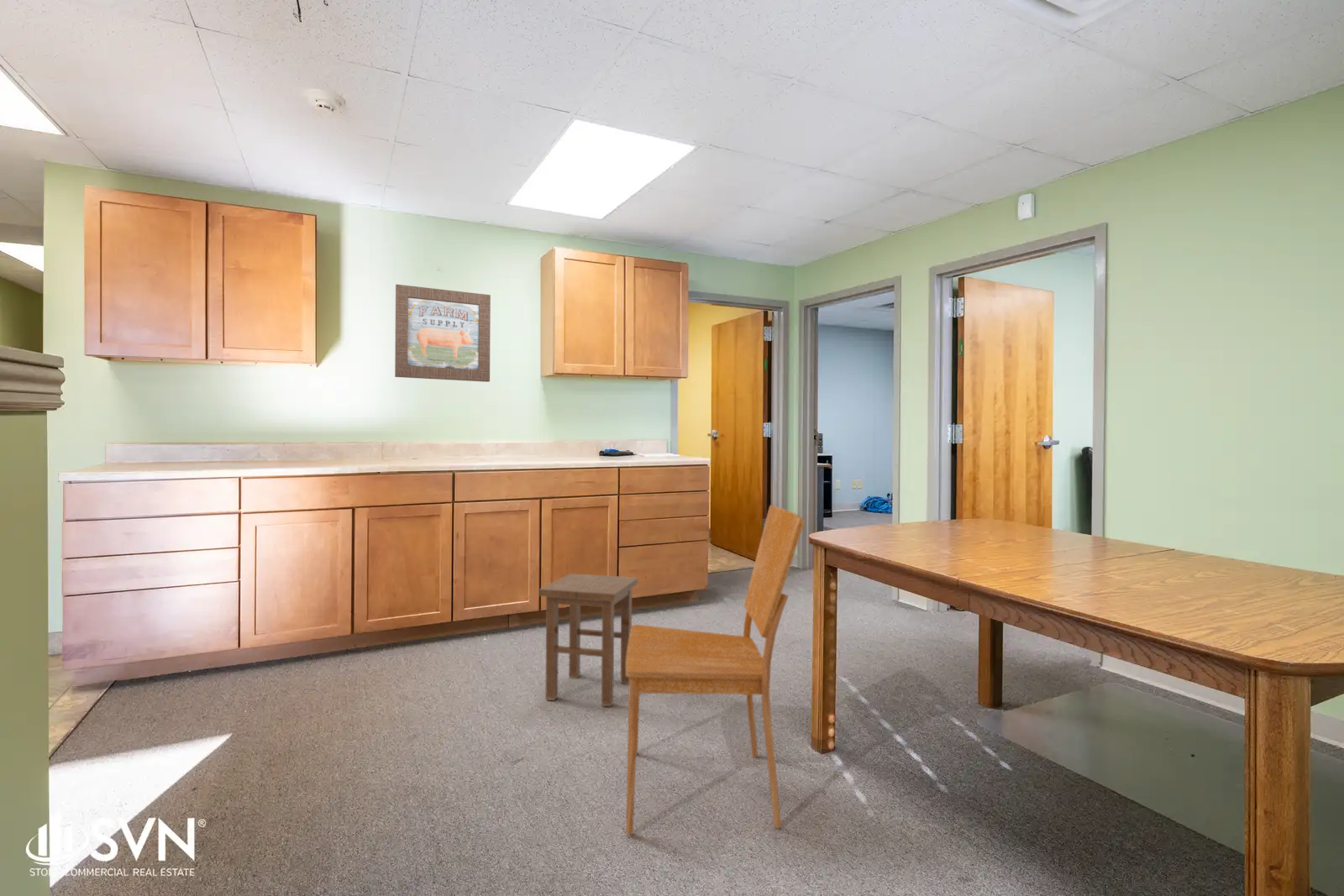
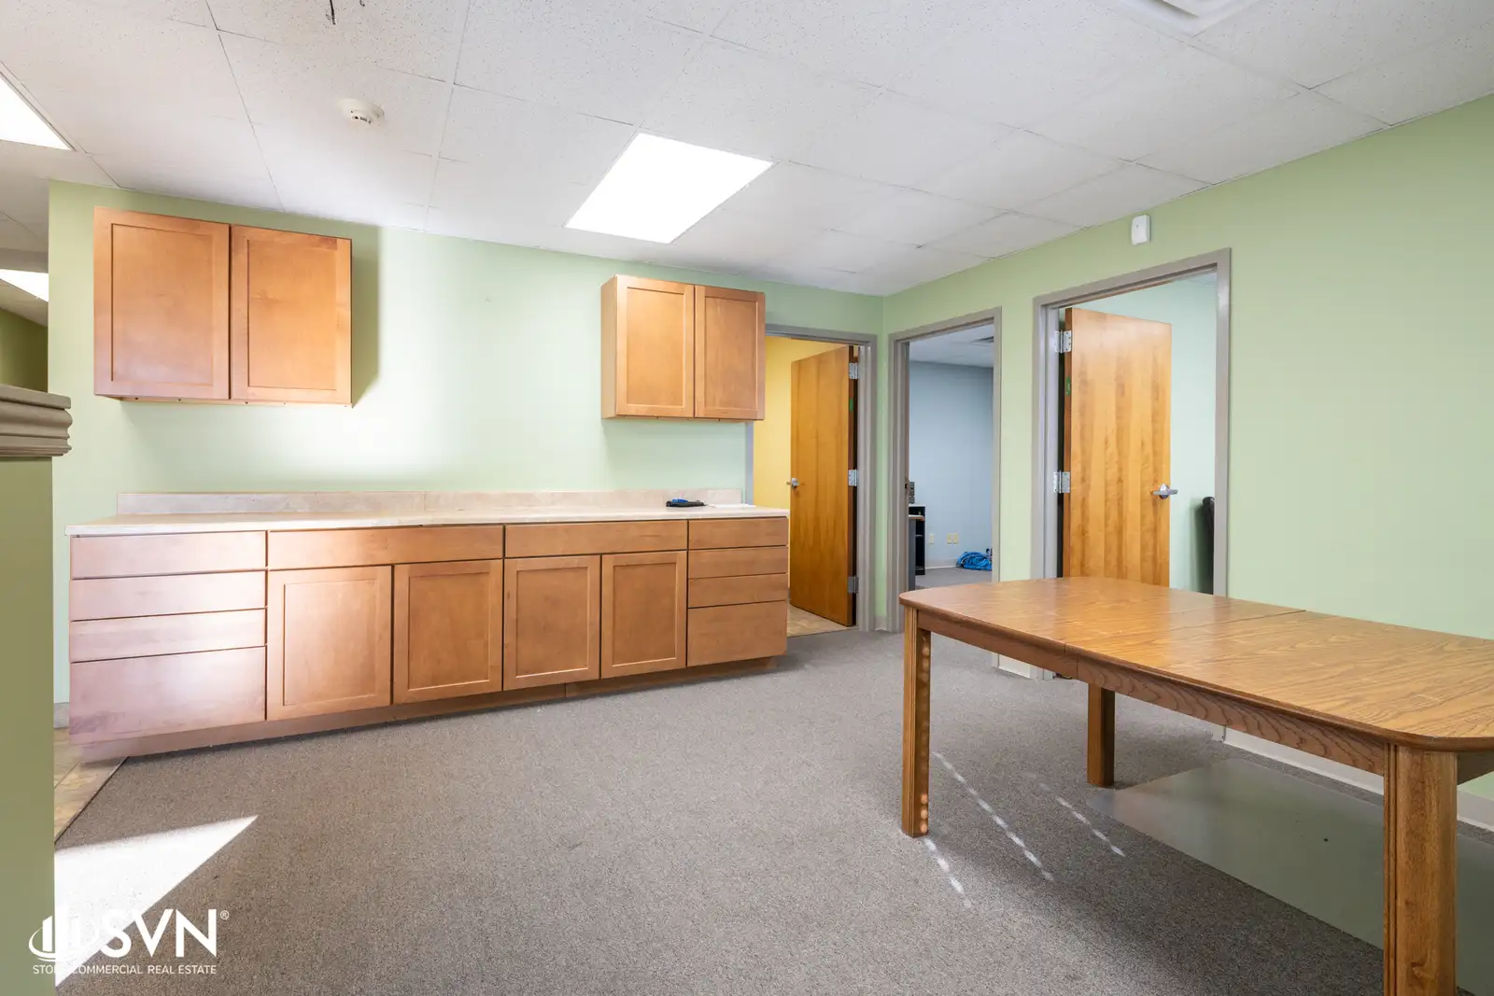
- chair (710, 649)
- wall art (444, 334)
- stool (590, 635)
